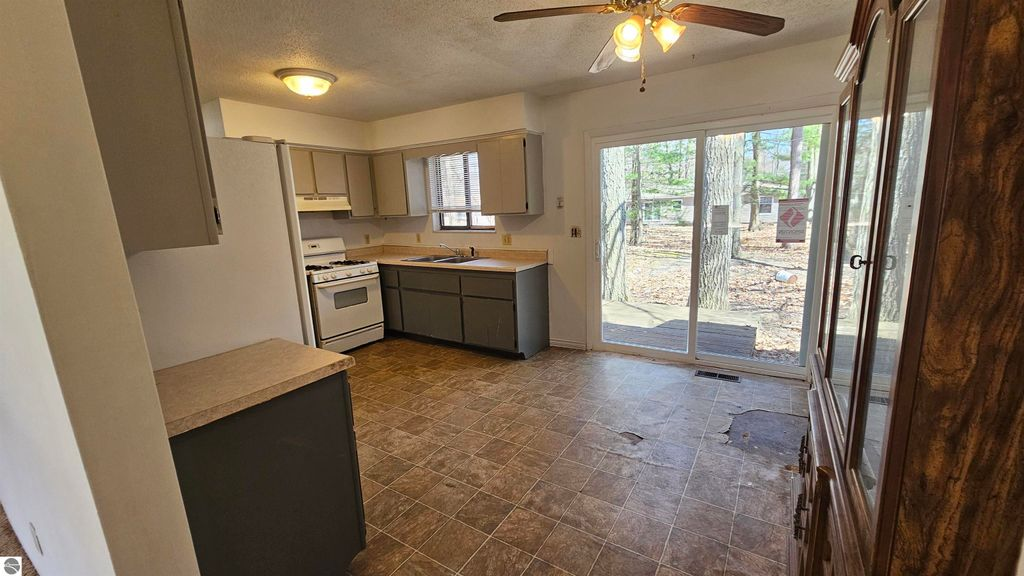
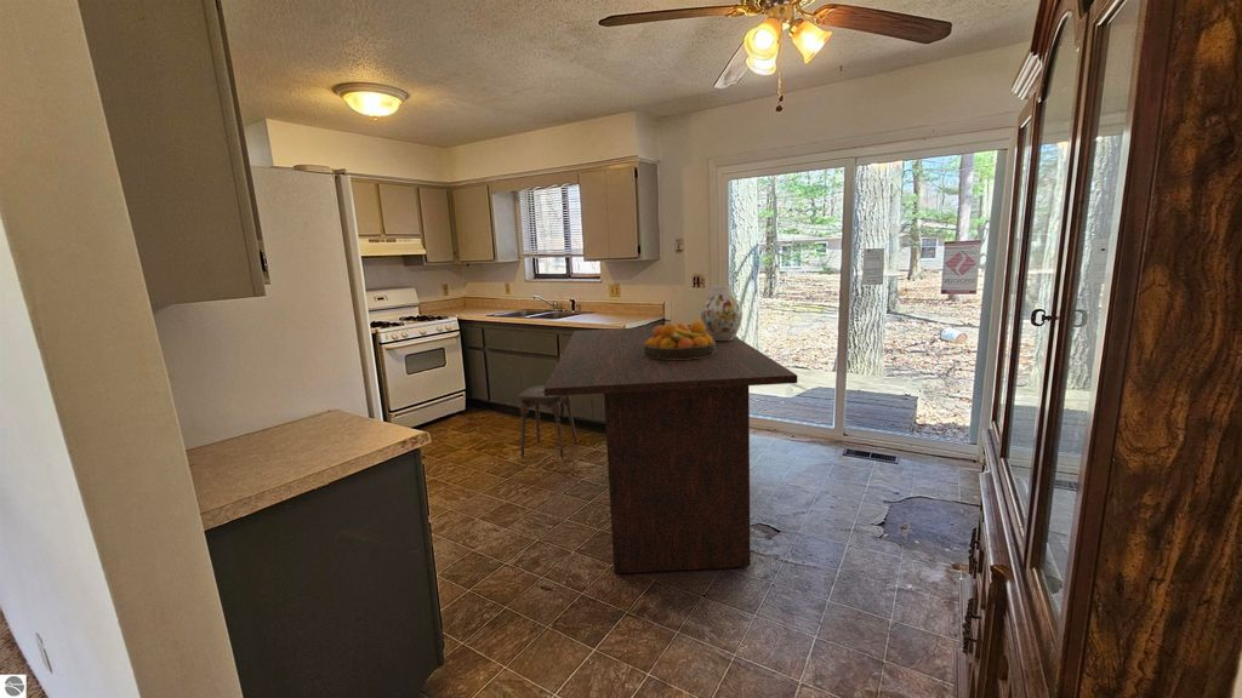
+ vase (720, 313)
+ dining table (657, 428)
+ fruit bowl (678, 337)
+ stool (556, 420)
